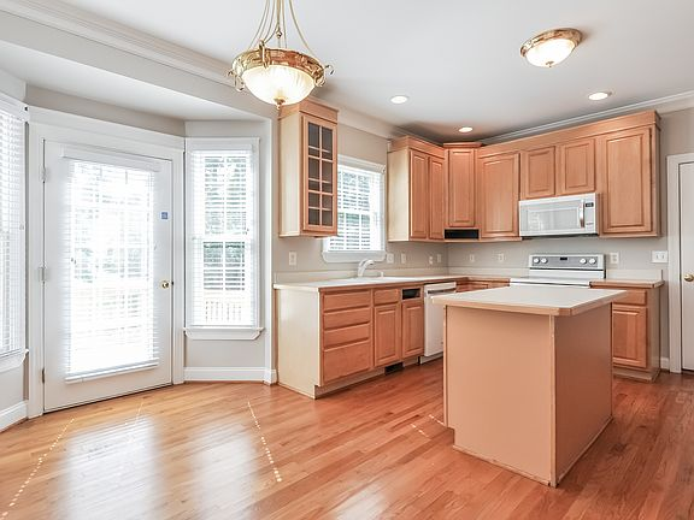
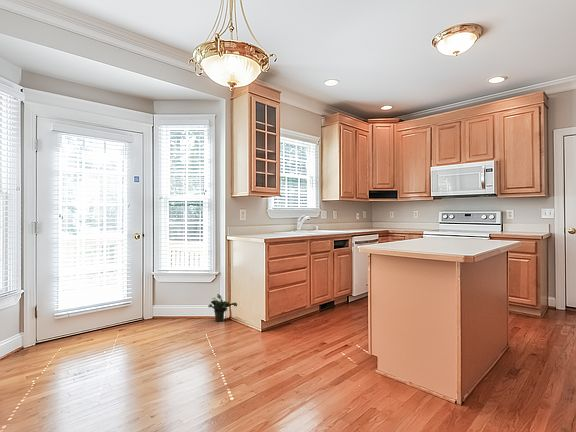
+ potted plant (222, 307)
